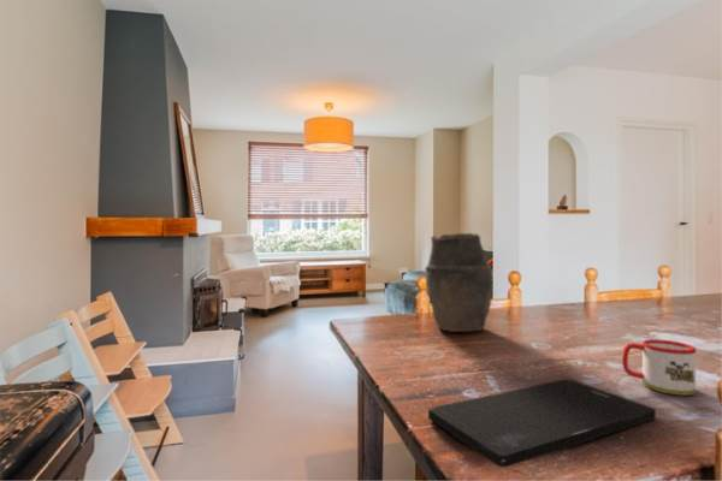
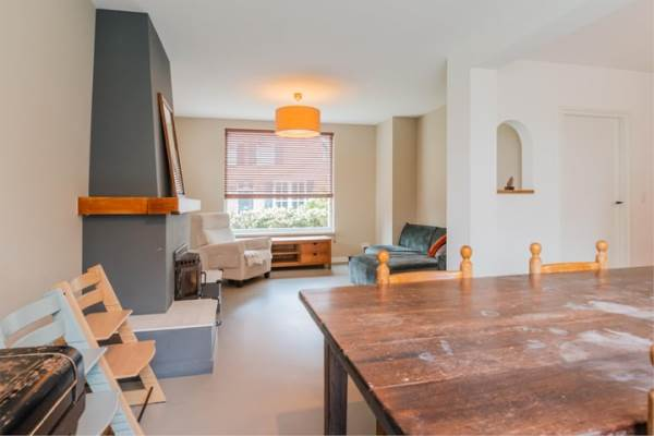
- vase (457, 280)
- smartphone (542, 412)
- mug (657, 364)
